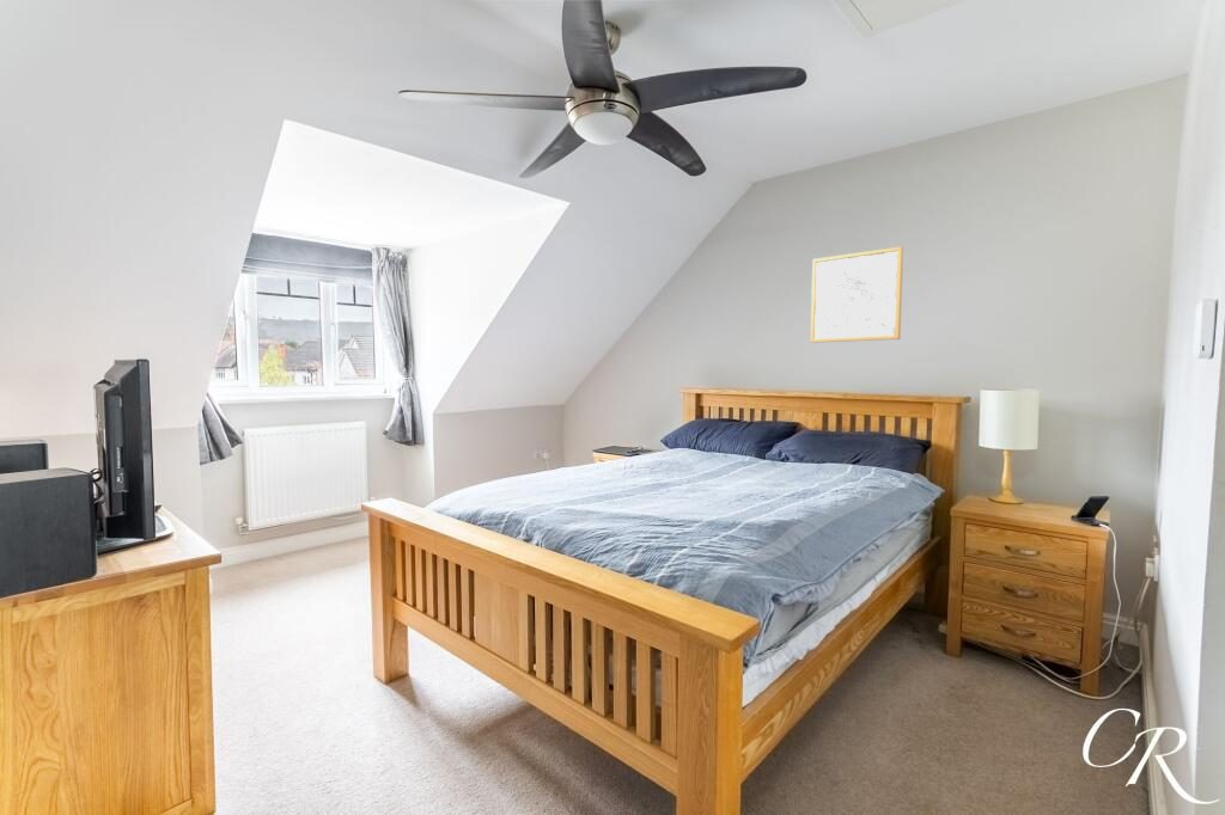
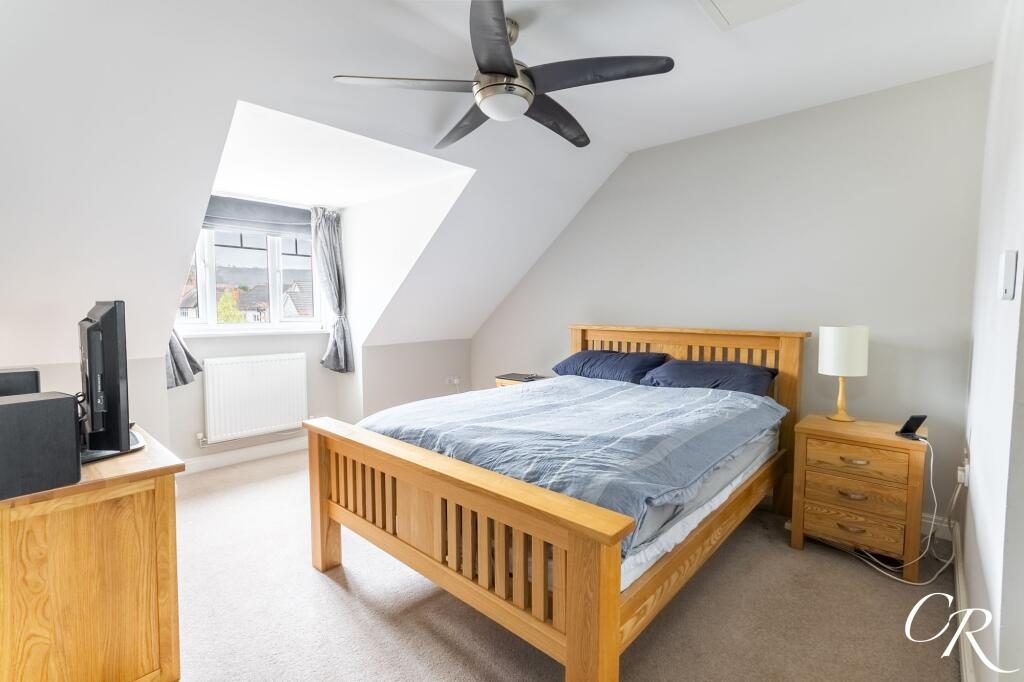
- wall art (854, 296)
